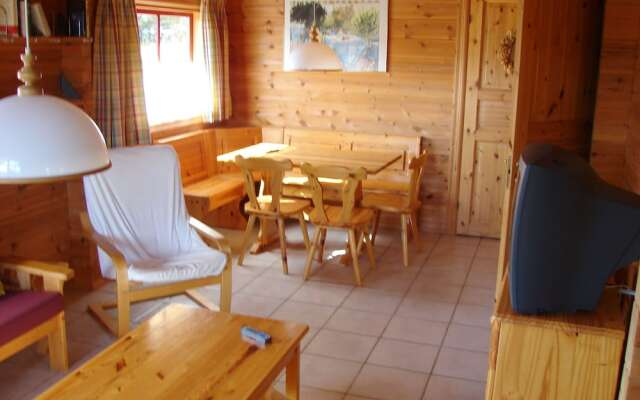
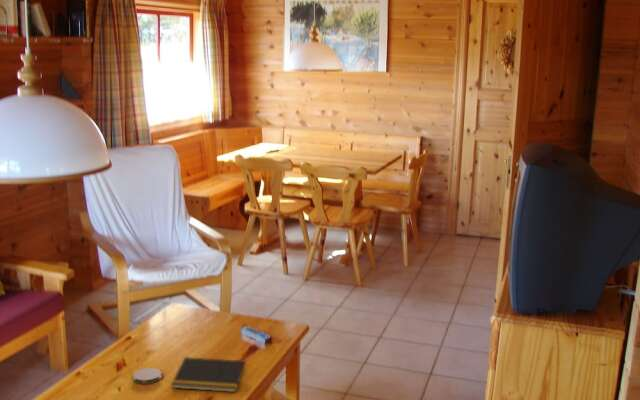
+ coaster (147, 375)
+ notepad (209, 374)
